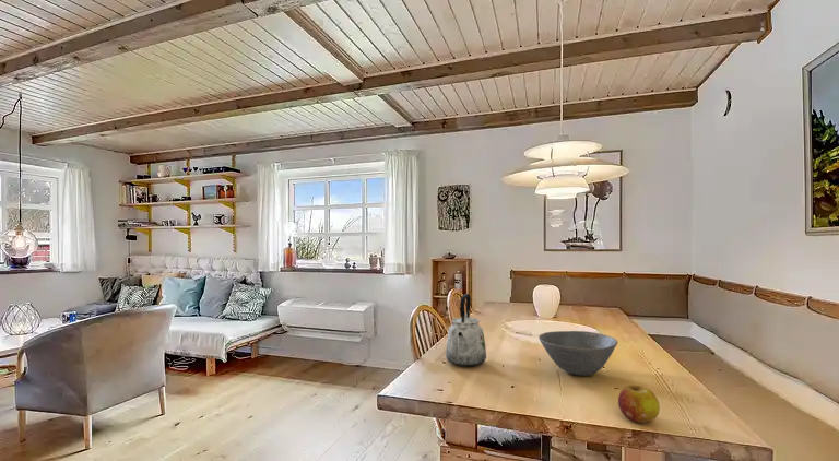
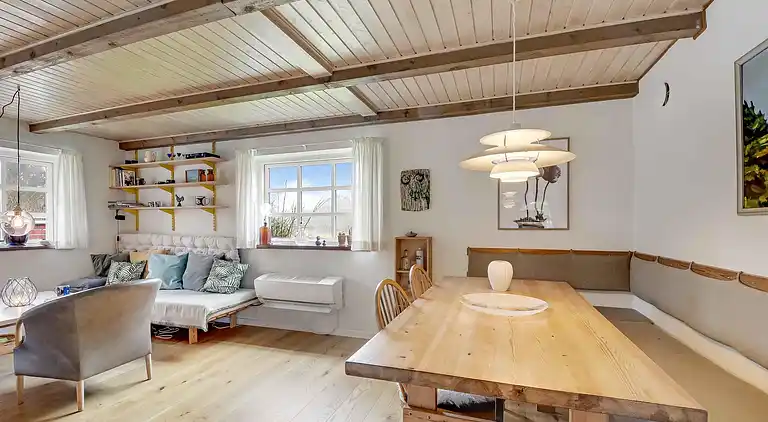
- bowl (577, 354)
- fruit (638, 403)
- kettle (464, 330)
